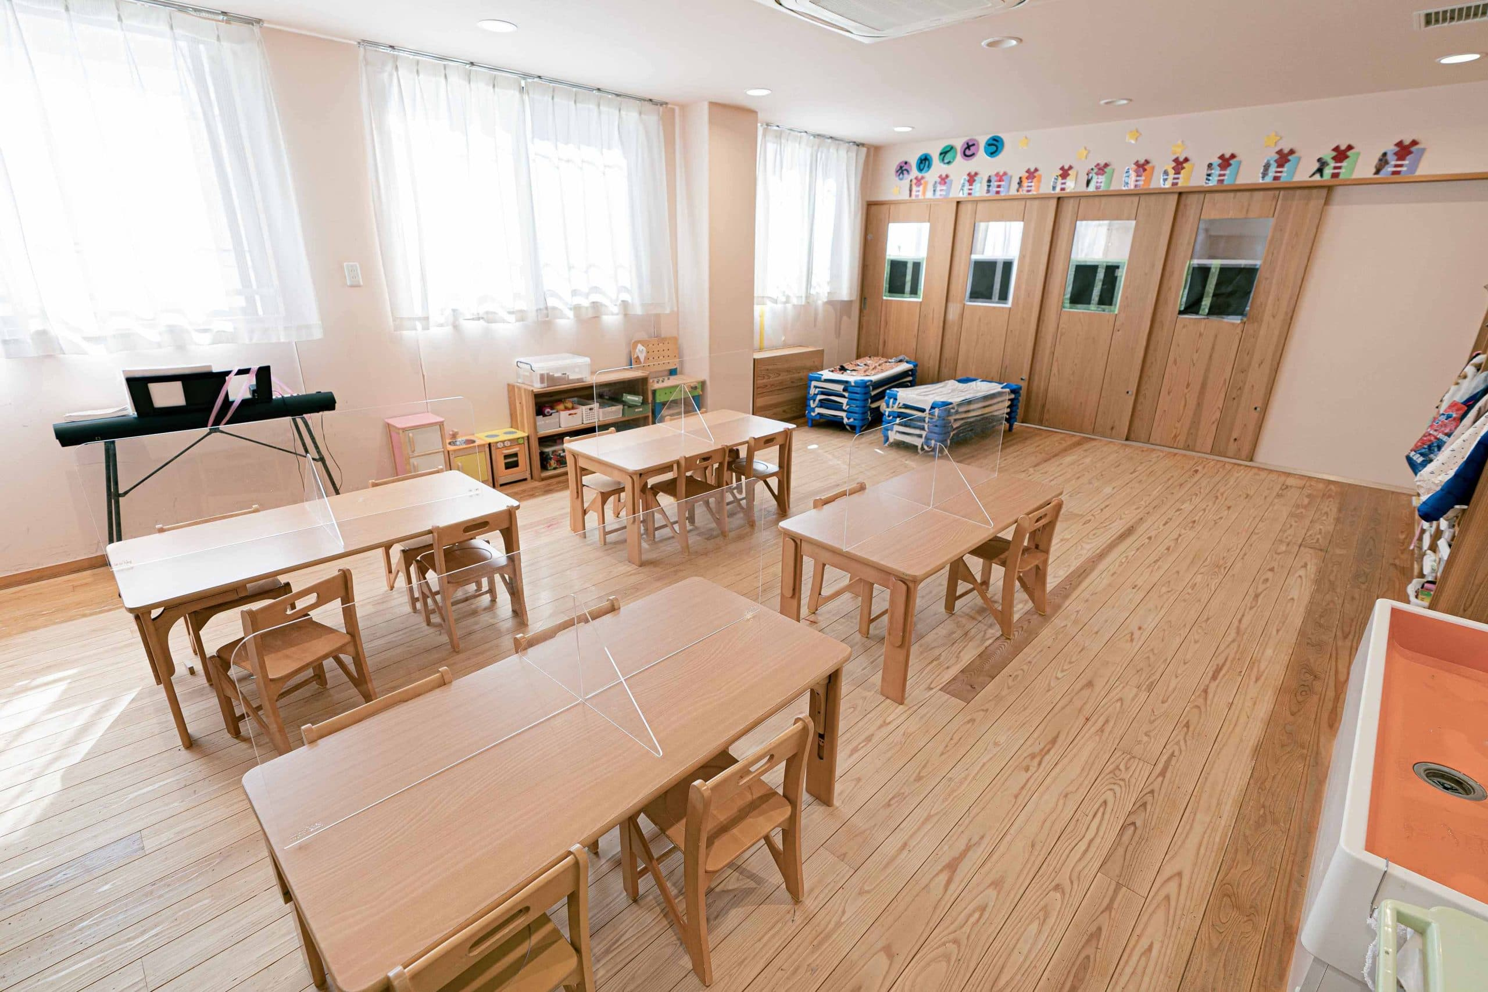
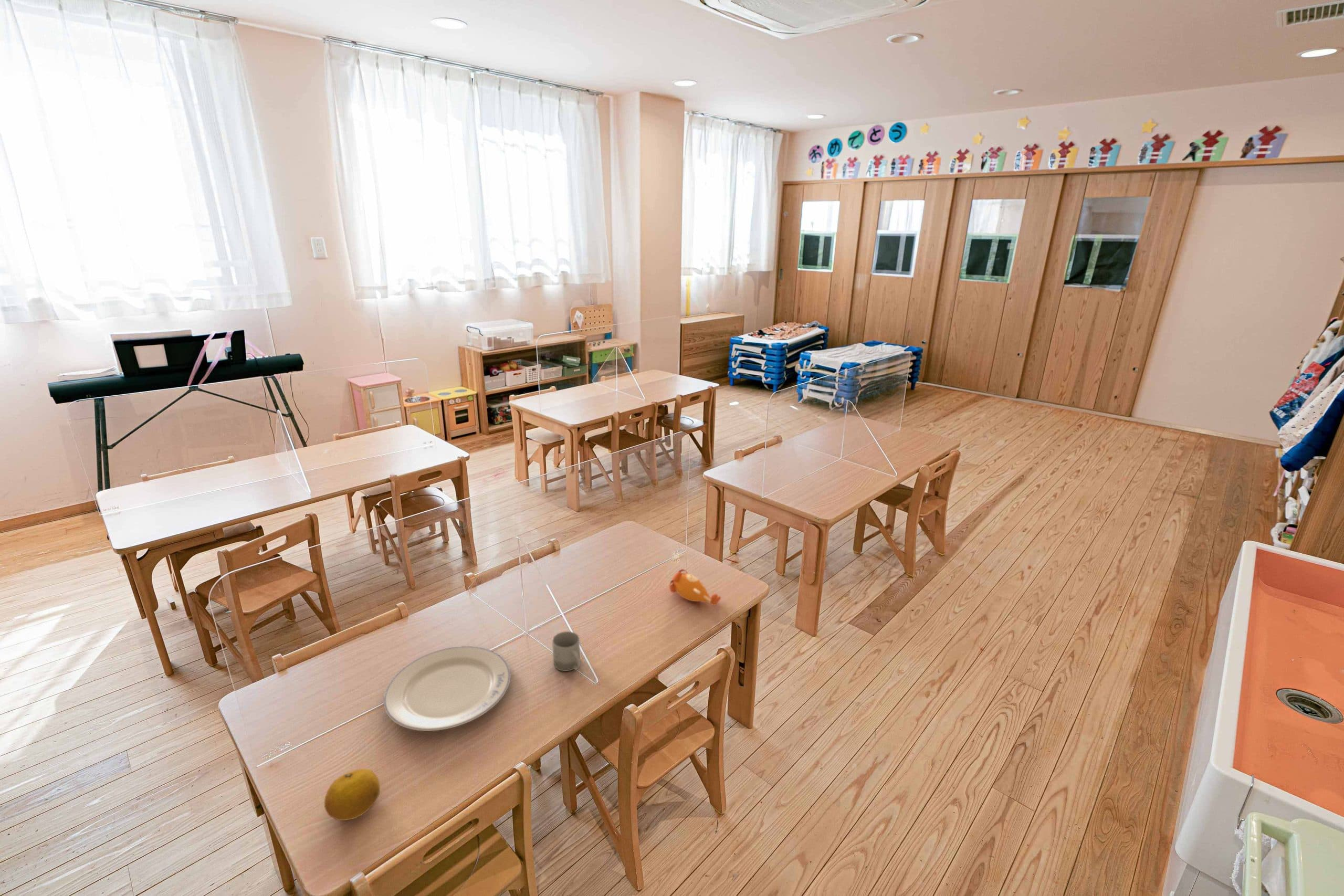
+ toy figure (695, 587)
+ cup (569, 654)
+ fruit (352, 793)
+ chinaware (449, 688)
